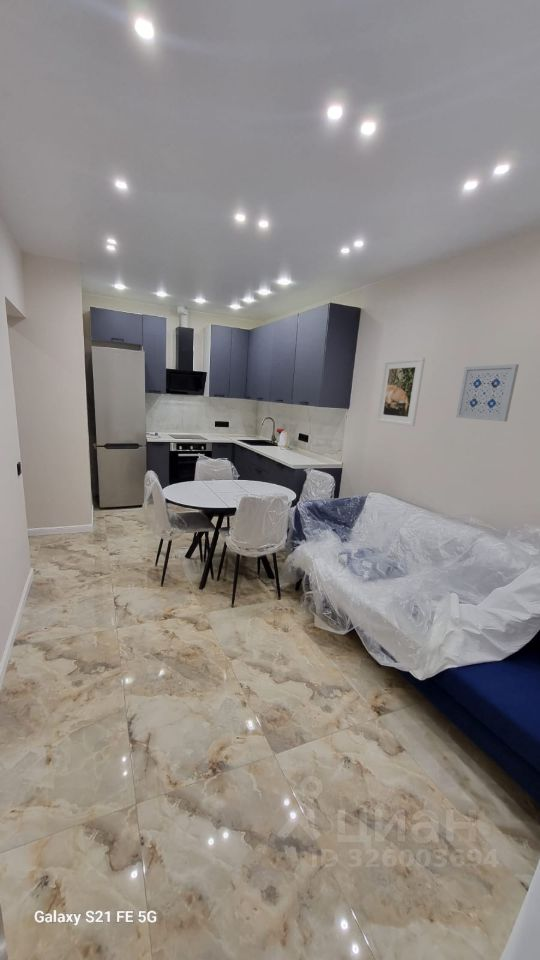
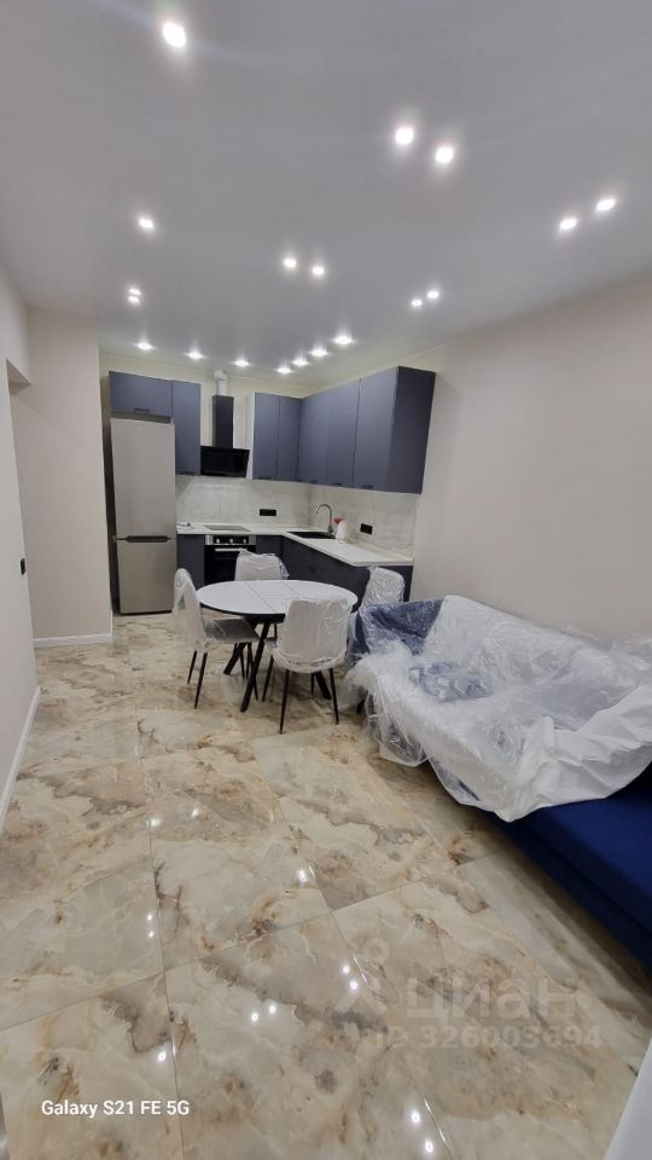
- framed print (398, 392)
- wall art (485, 393)
